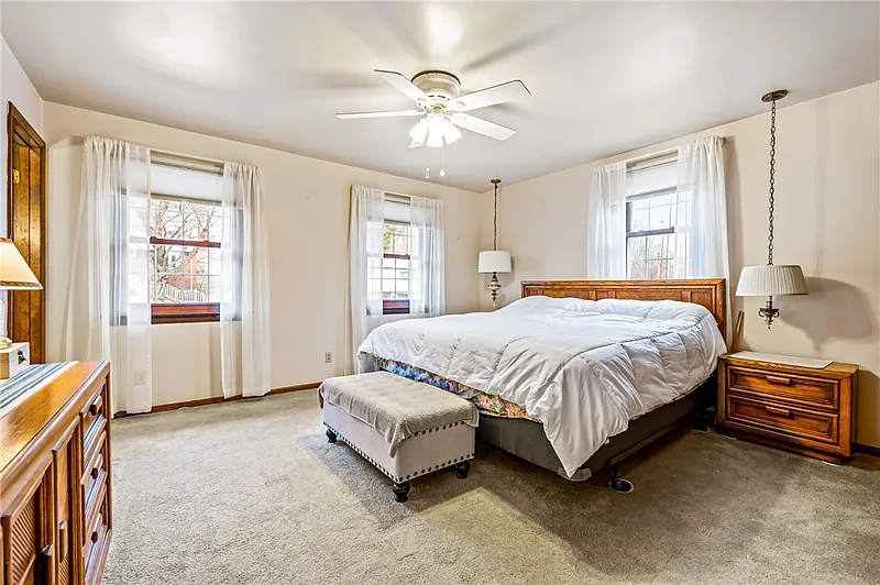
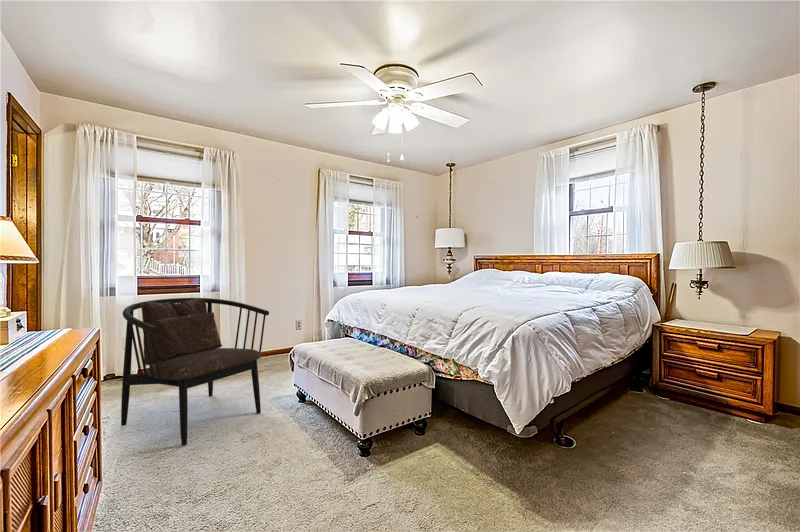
+ armchair (194, 359)
